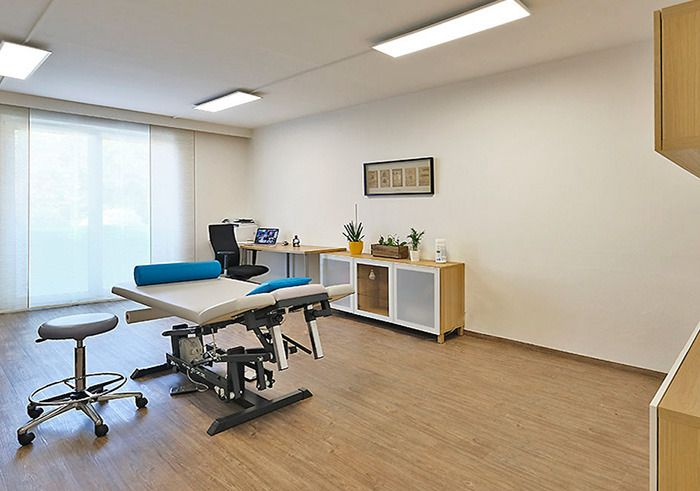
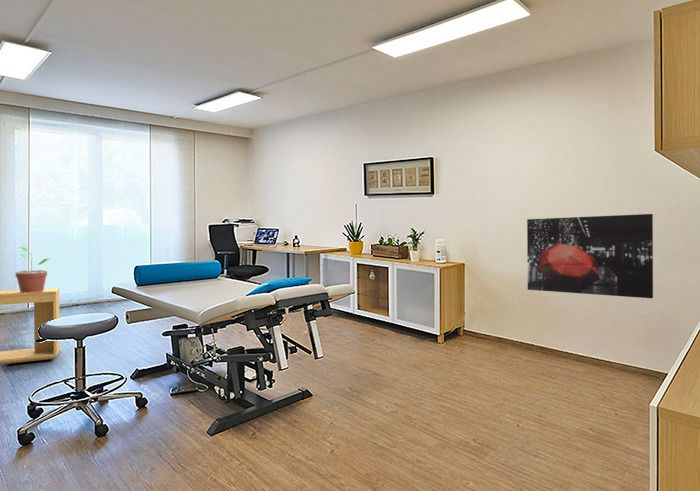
+ wall art (584, 255)
+ side table (34, 325)
+ potted plant (31, 269)
